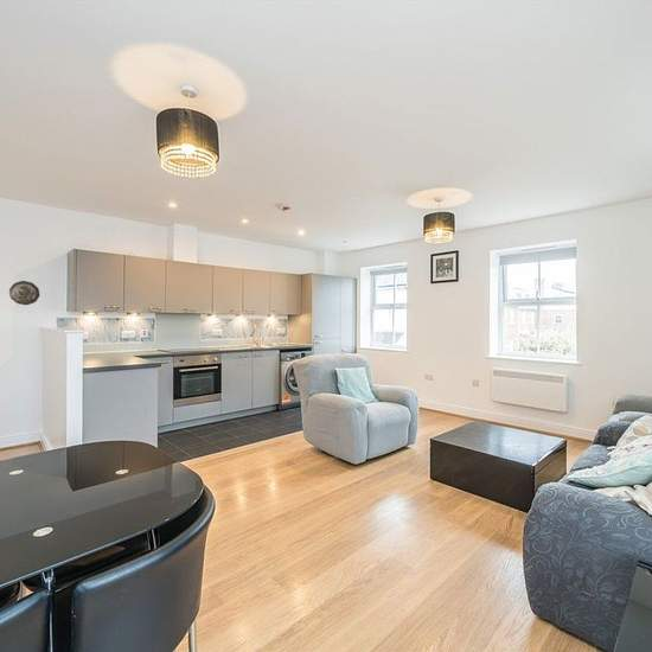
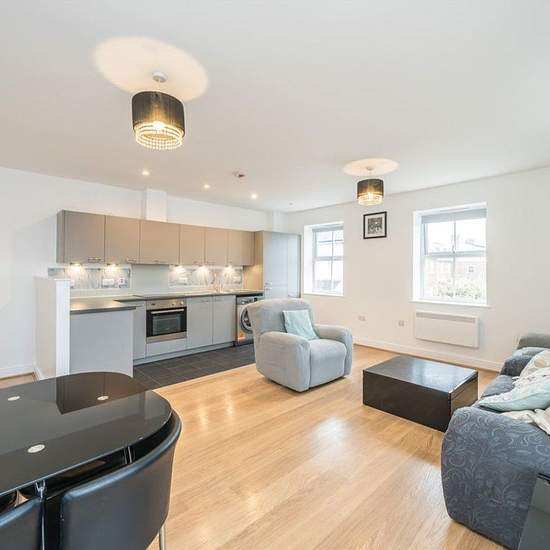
- decorative plate (24, 293)
